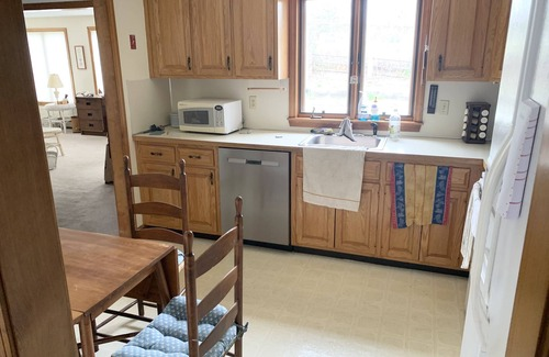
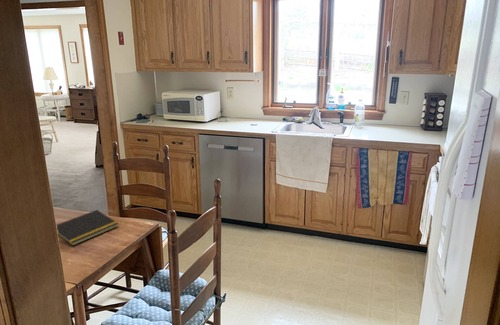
+ notepad (85, 226)
